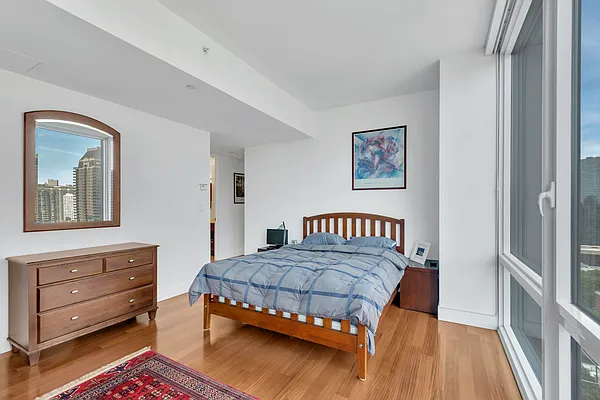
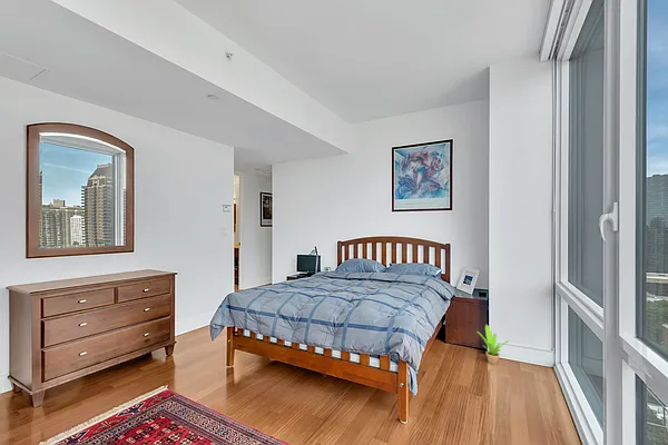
+ potted plant (493, 346)
